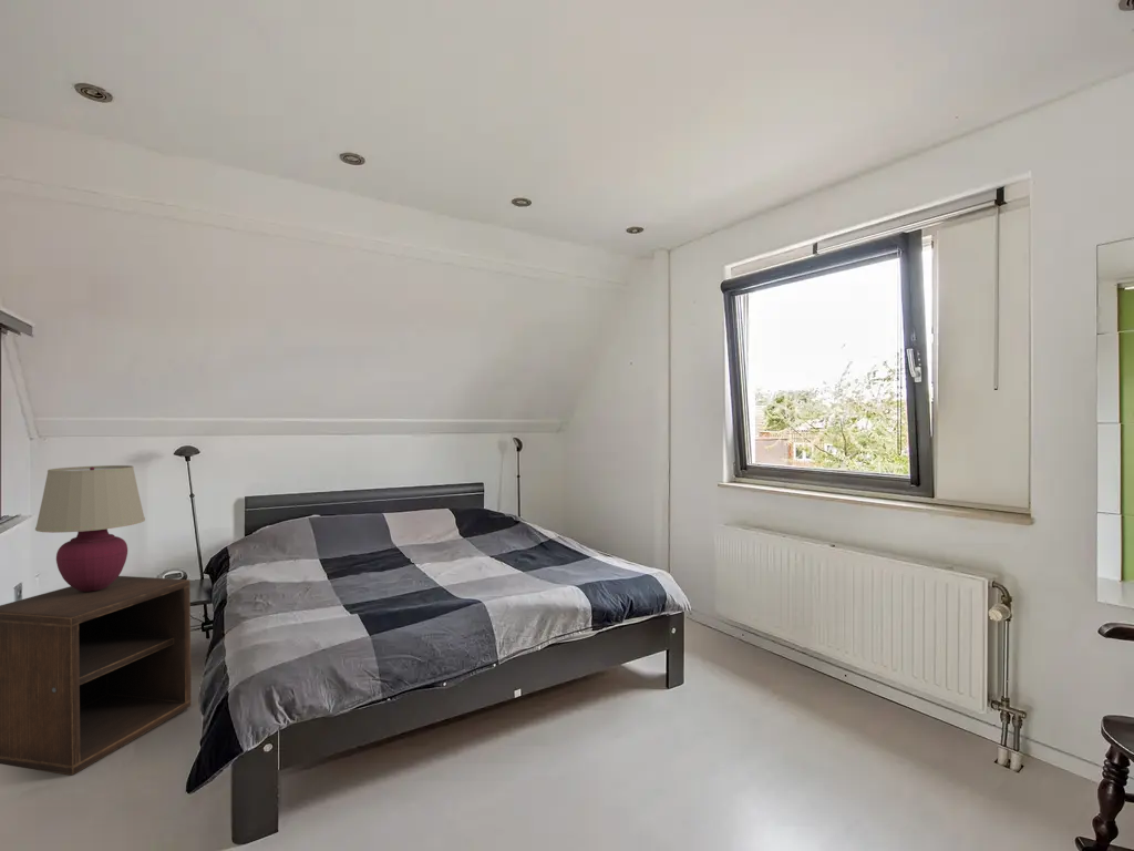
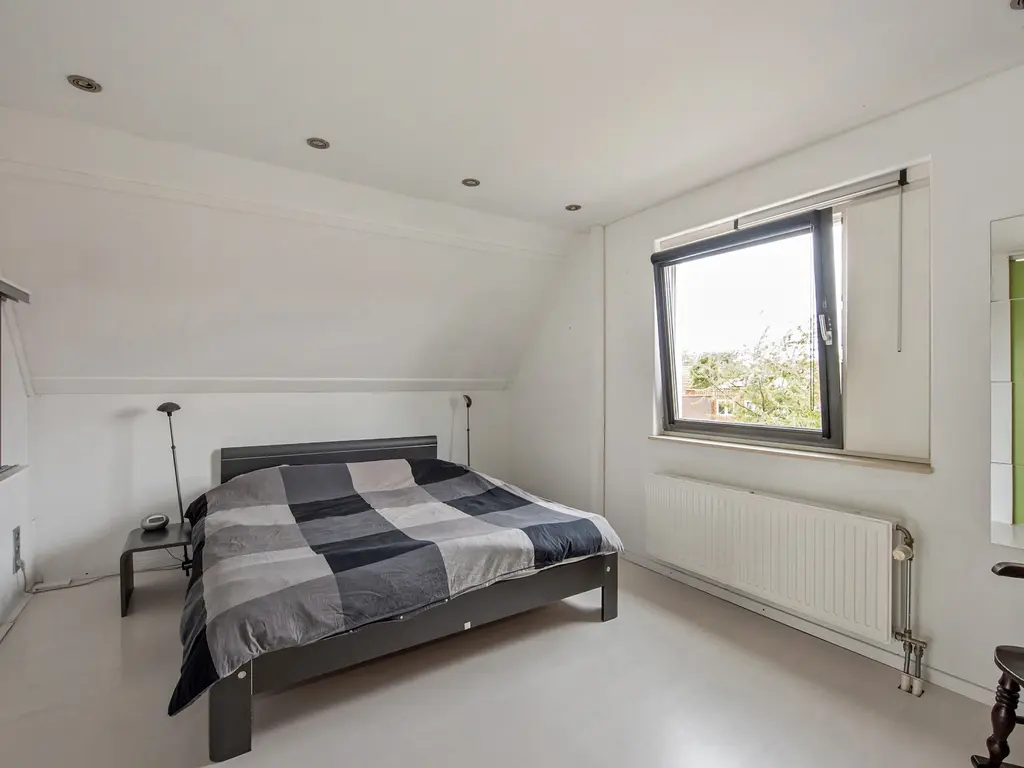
- nightstand (93, 663)
- table lamp (92, 527)
